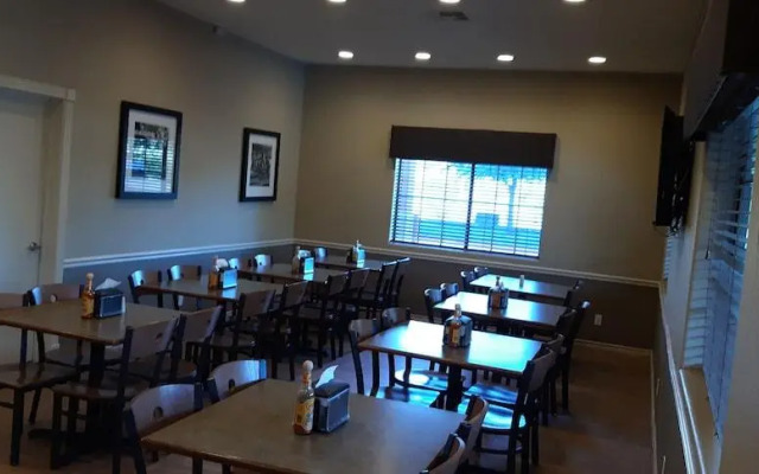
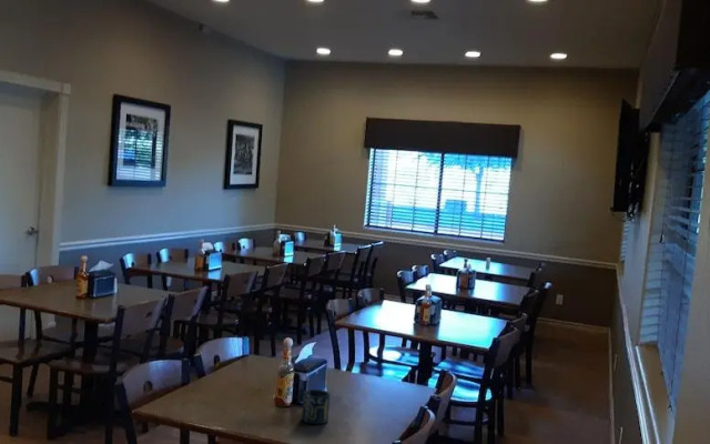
+ cup (315, 404)
